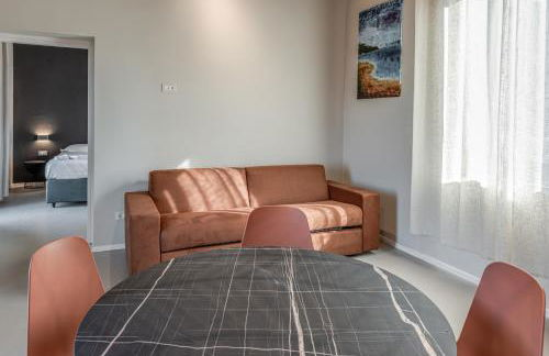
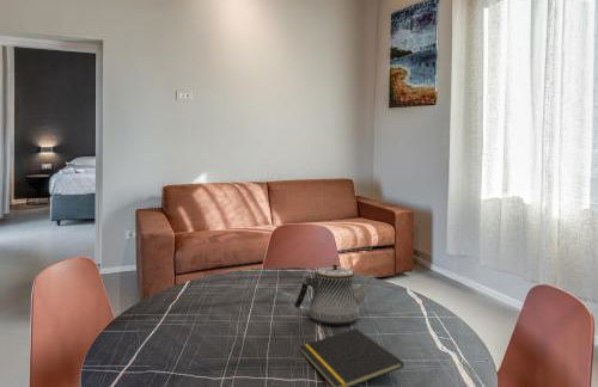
+ notepad (347, 356)
+ teapot (335, 290)
